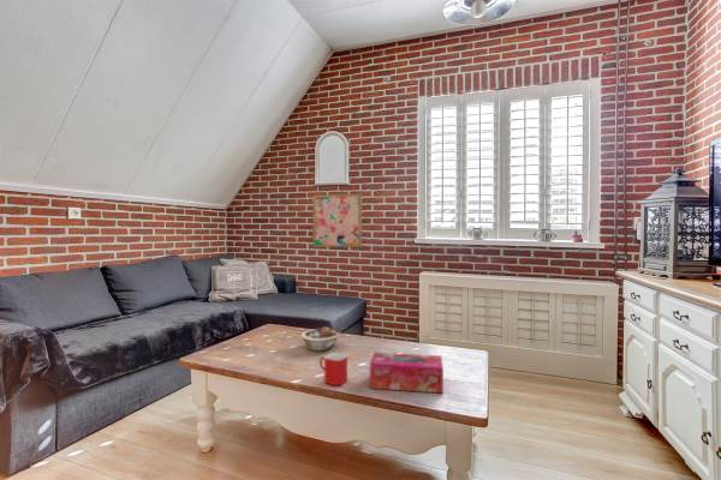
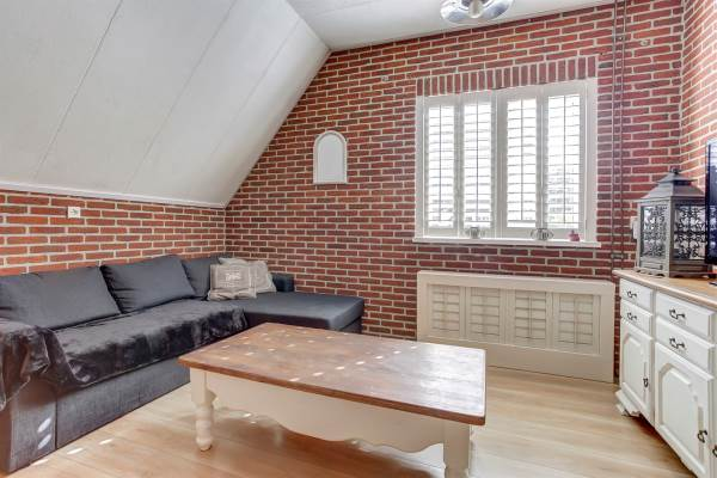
- mug (332, 367)
- succulent planter (320, 337)
- wall art (336, 221)
- tissue box (406, 371)
